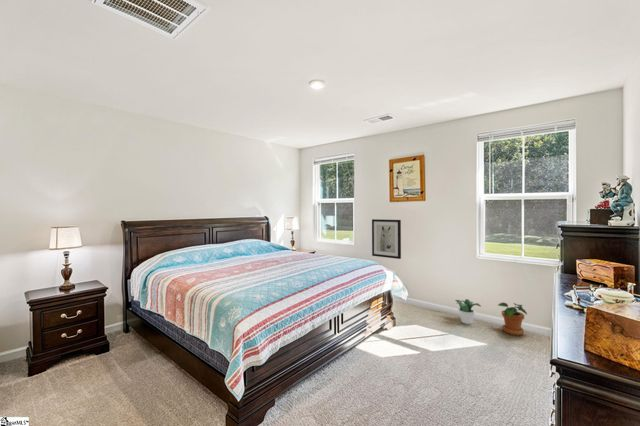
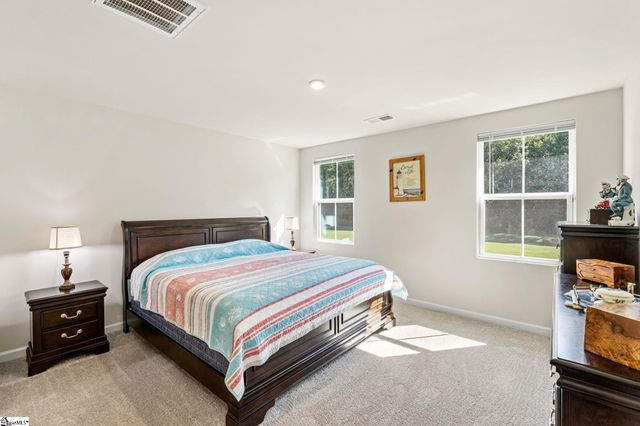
- potted plant (510, 318)
- potted plant (466, 312)
- wall art (386, 238)
